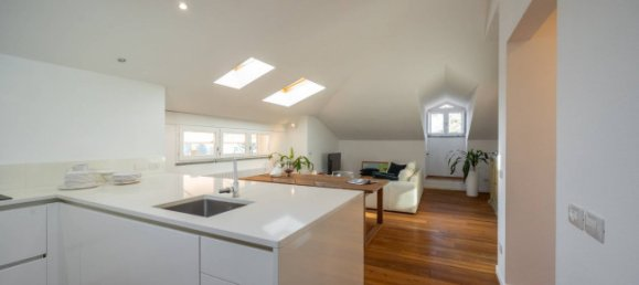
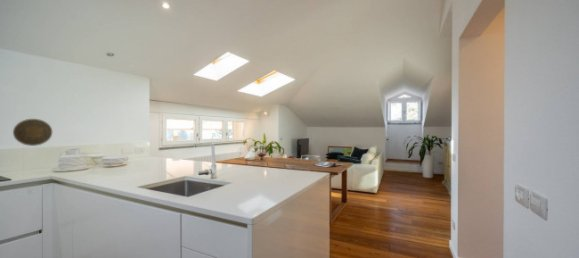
+ decorative plate (34, 132)
